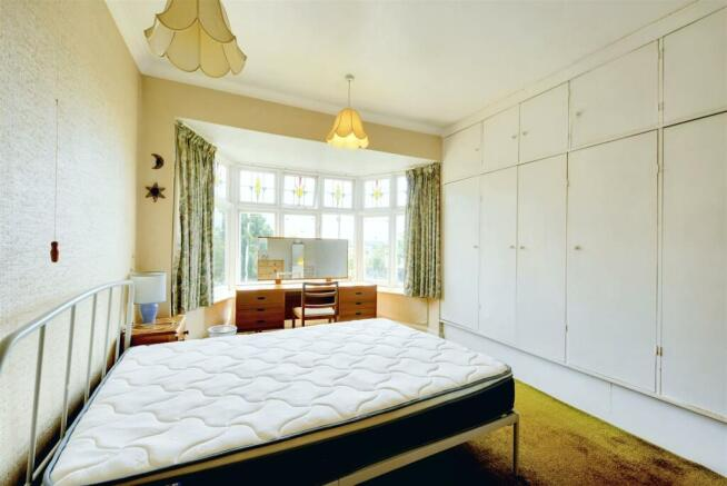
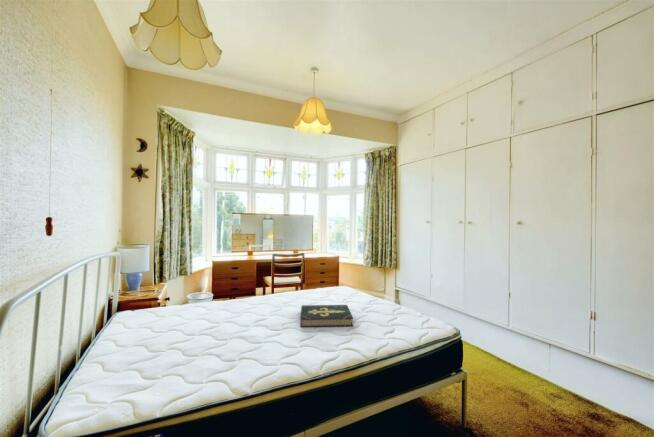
+ book (325, 314)
